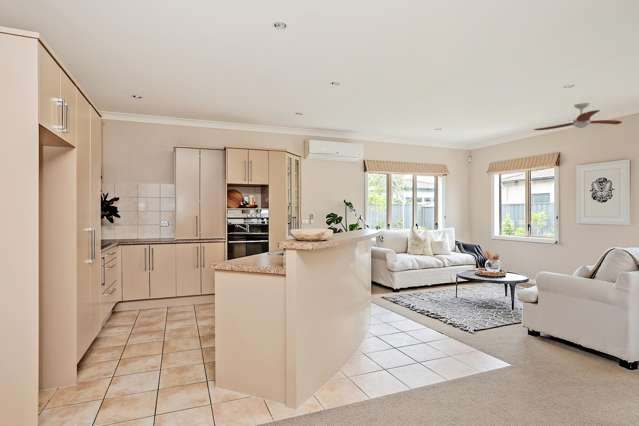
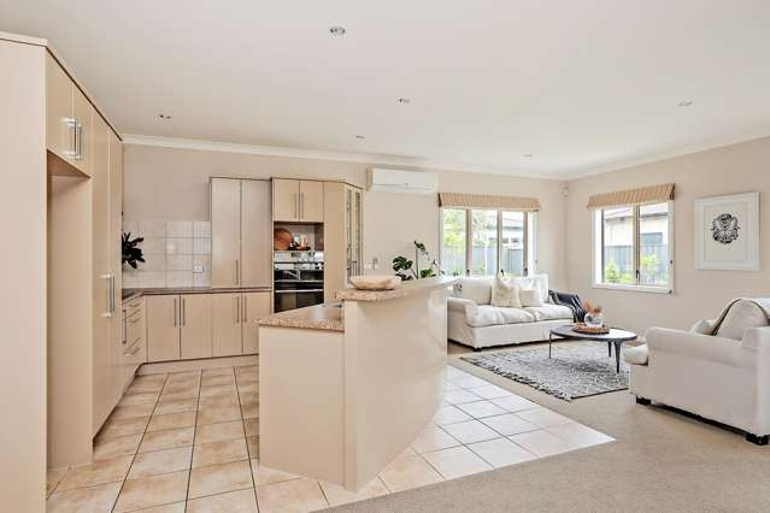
- ceiling fan (577, 117)
